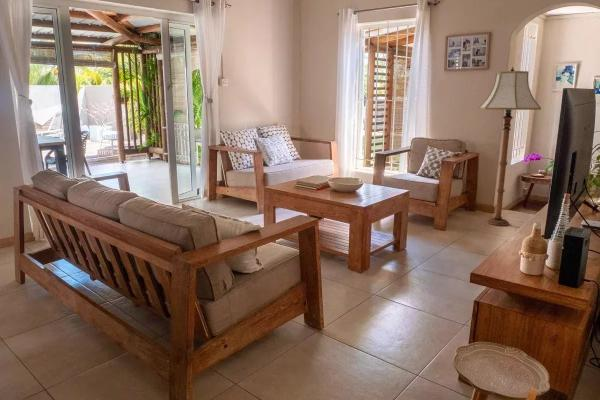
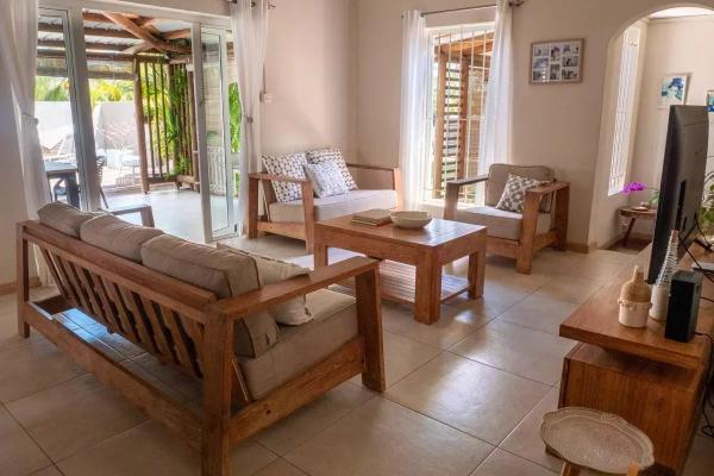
- floor lamp (504, 147)
